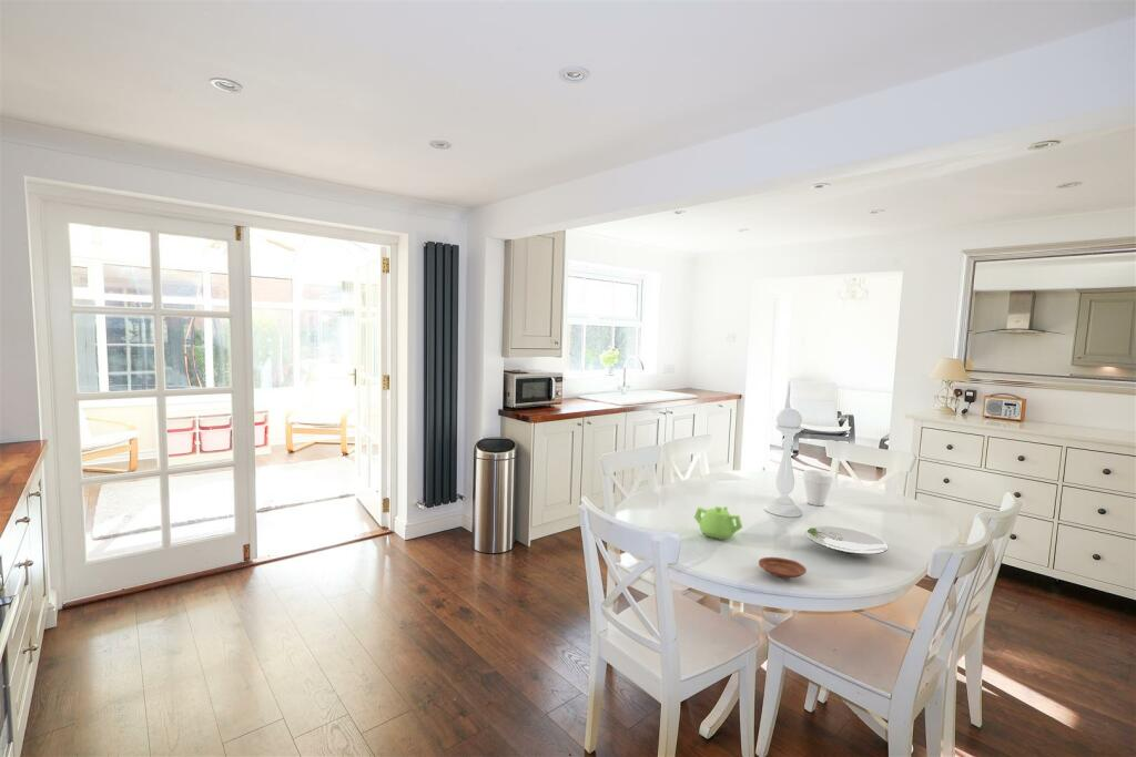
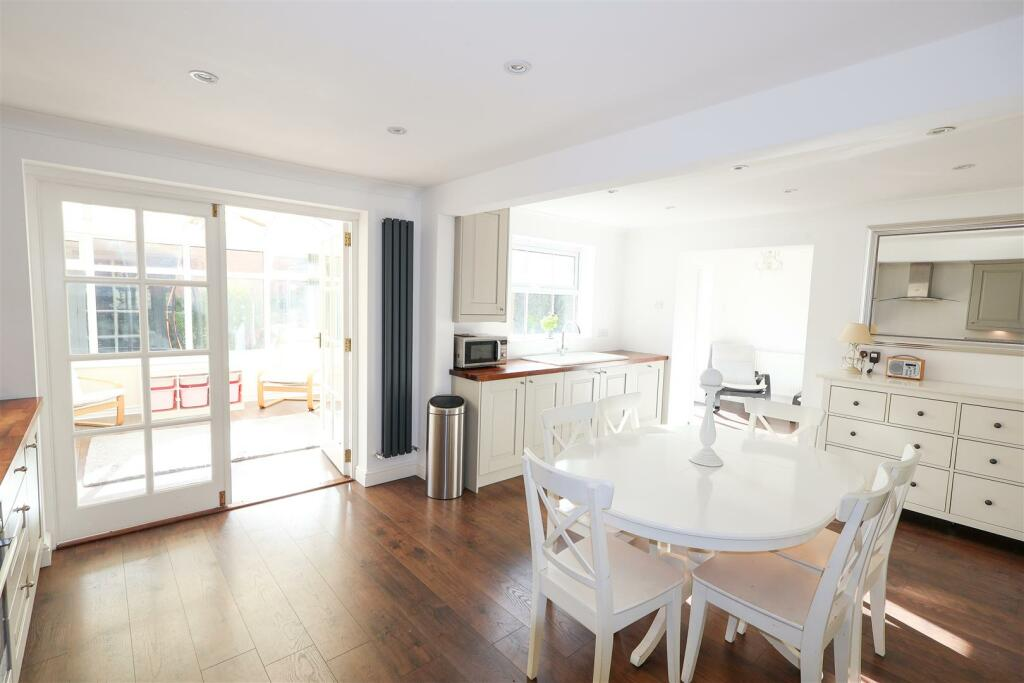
- plate (844, 543)
- cup (816, 488)
- plate (781, 570)
- teapot (719, 520)
